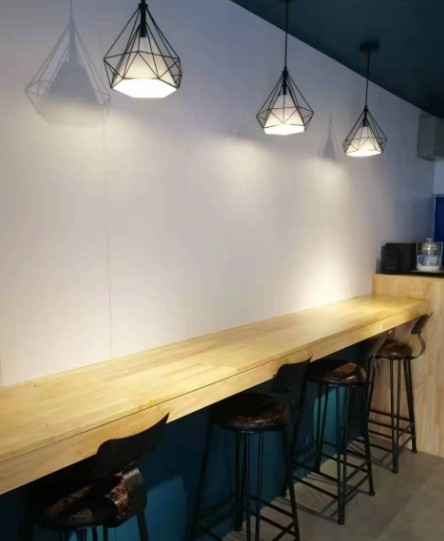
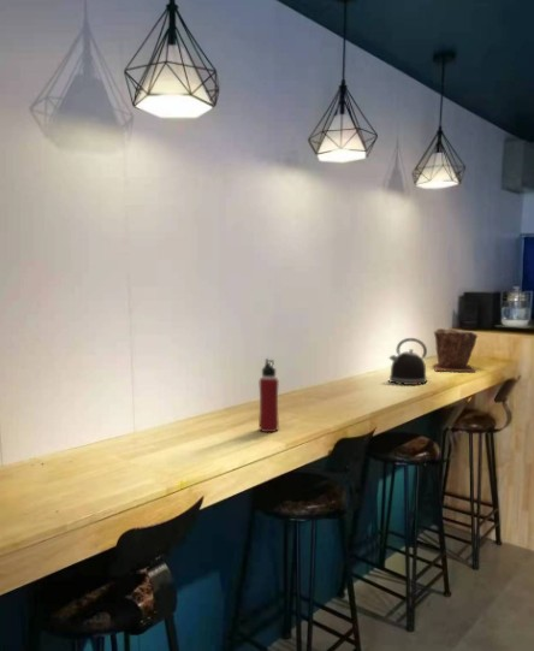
+ plant pot (453, 349)
+ kettle (408, 359)
+ water bottle (268, 393)
